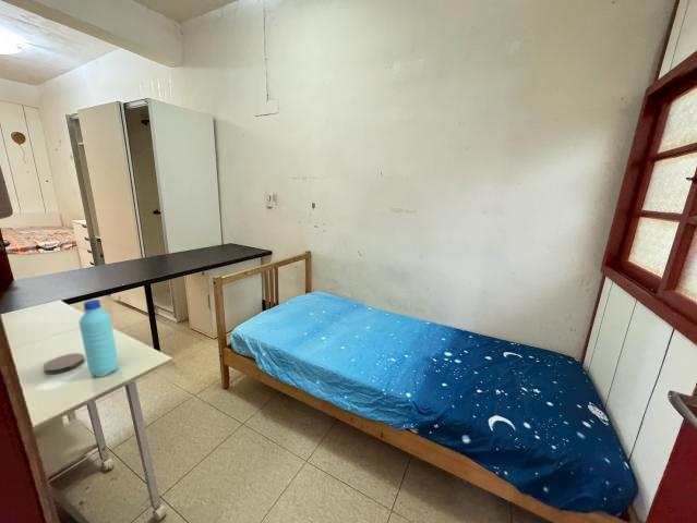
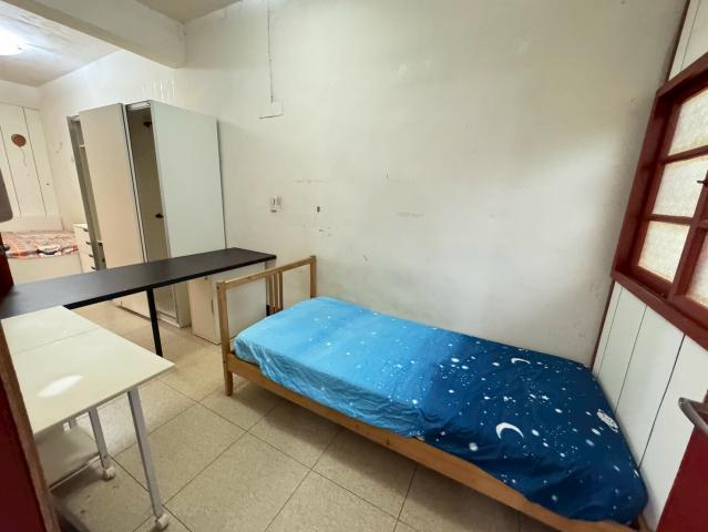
- coaster (63, 363)
- water bottle (98, 337)
